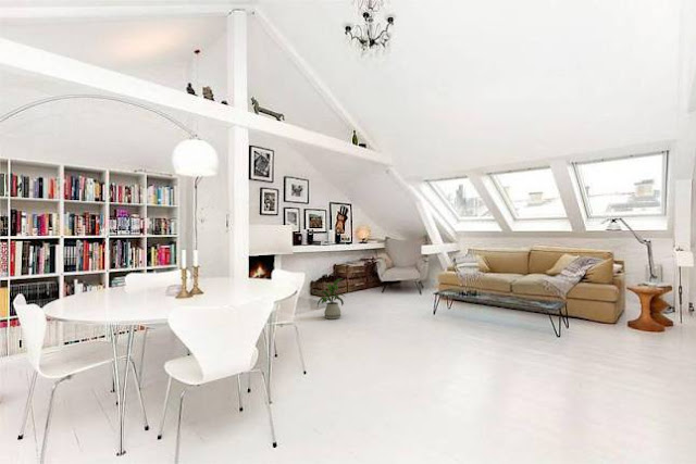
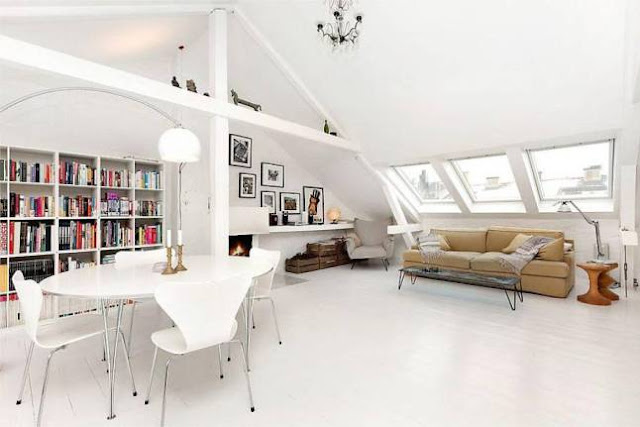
- house plant (328, 298)
